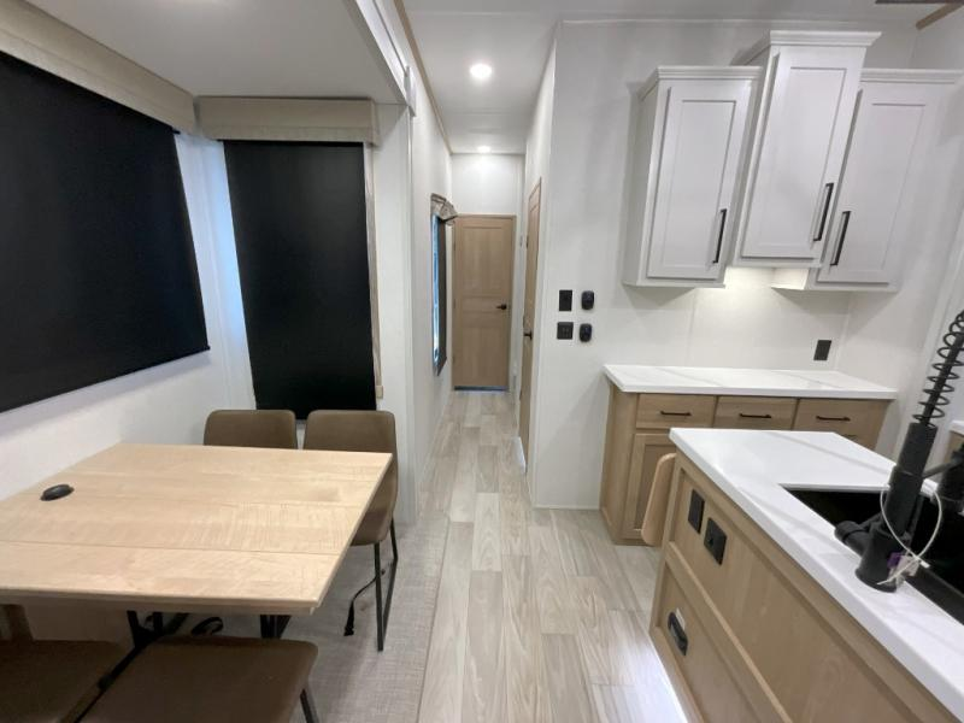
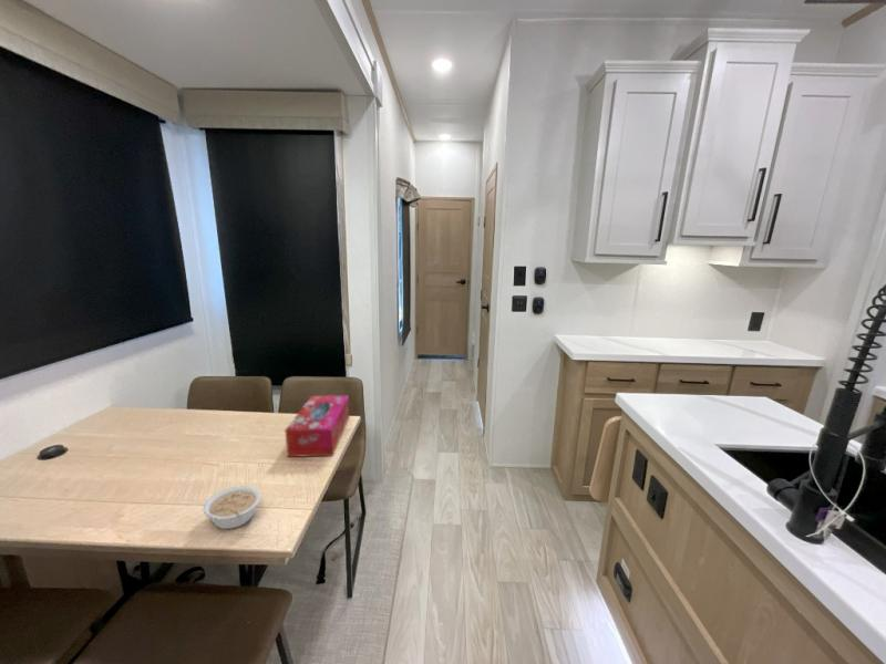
+ legume (235, 507)
+ tissue box (320, 423)
